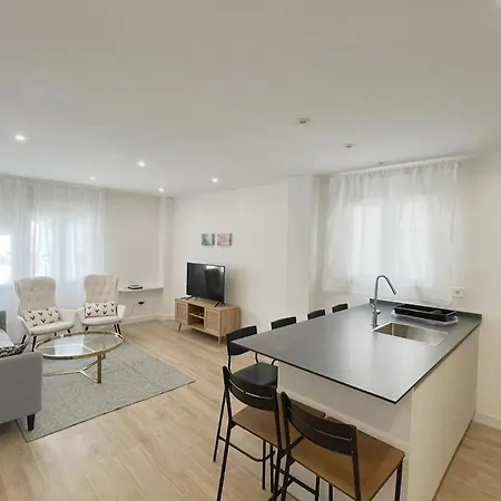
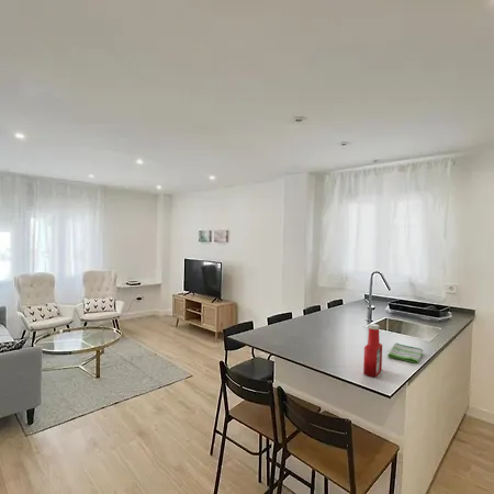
+ soap bottle (373, 348)
+ dish towel (405, 352)
